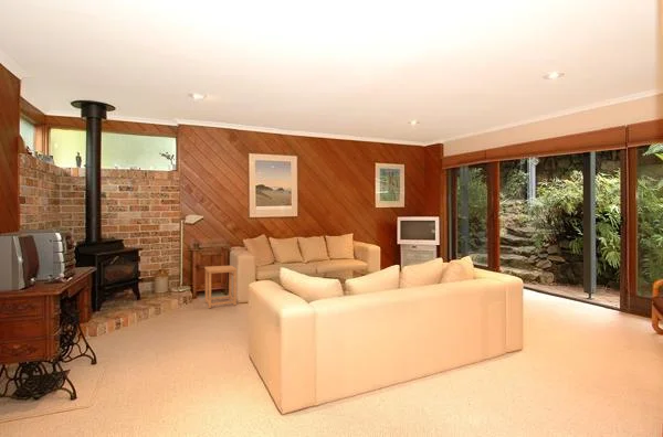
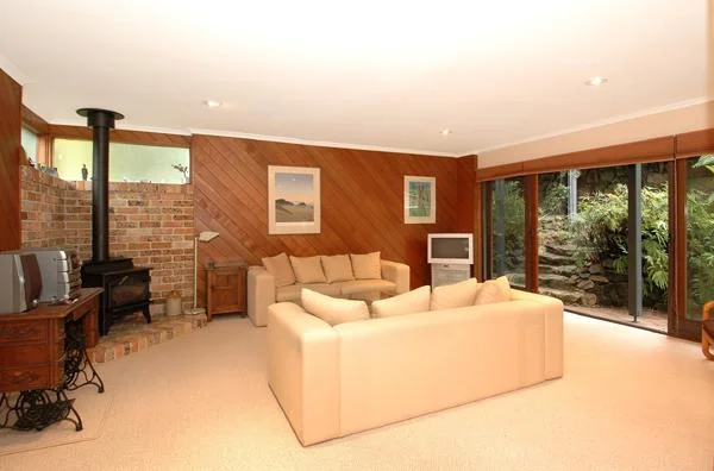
- side table (229, 285)
